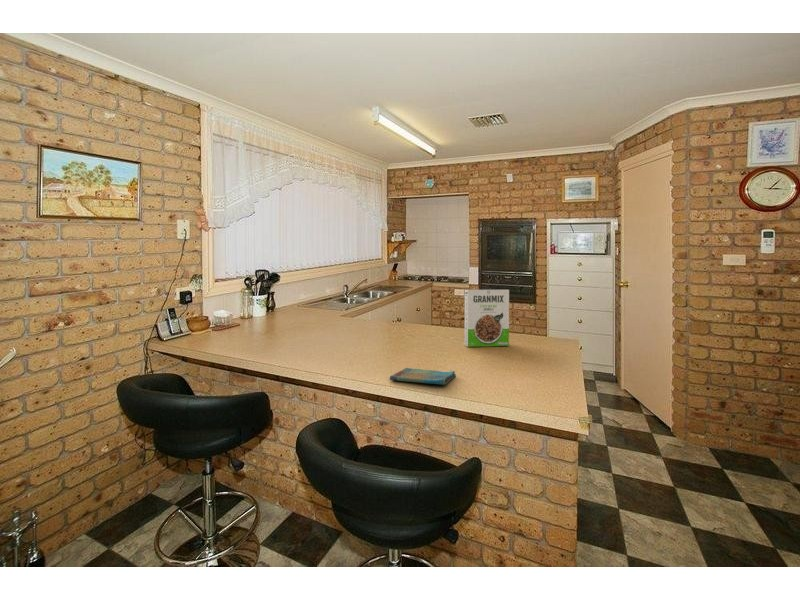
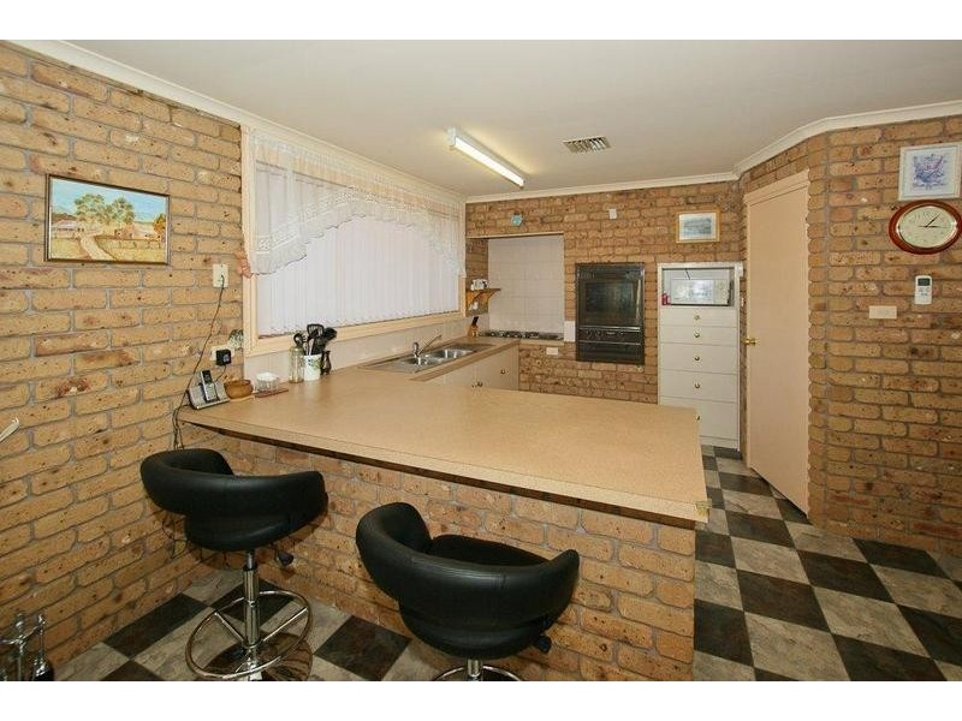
- cereal box (486, 317)
- dish towel (423, 375)
